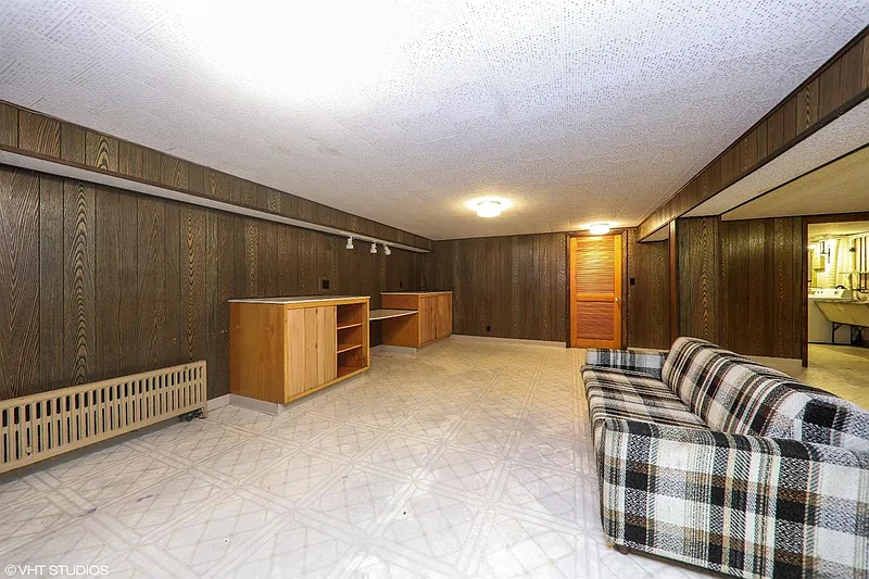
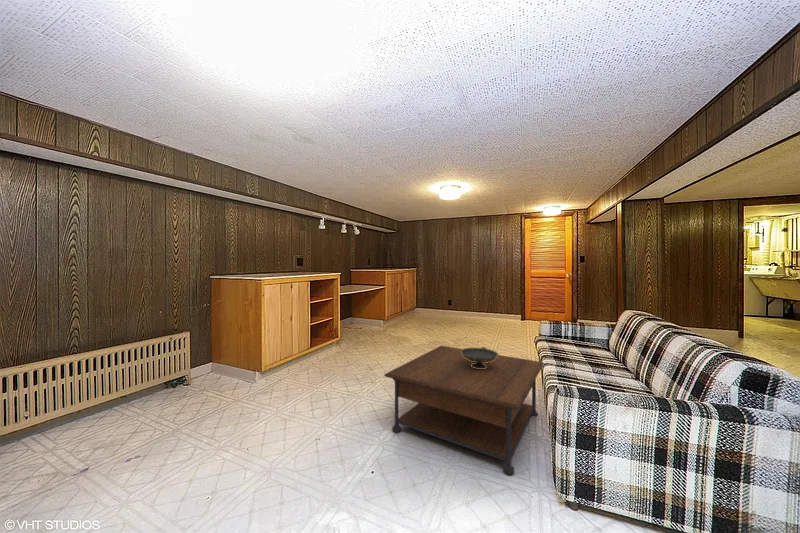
+ decorative bowl (479, 358)
+ coffee table (468, 394)
